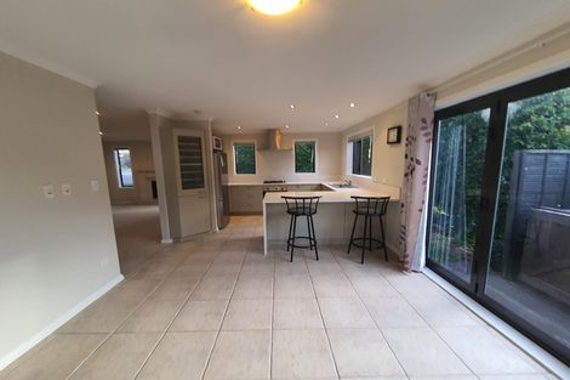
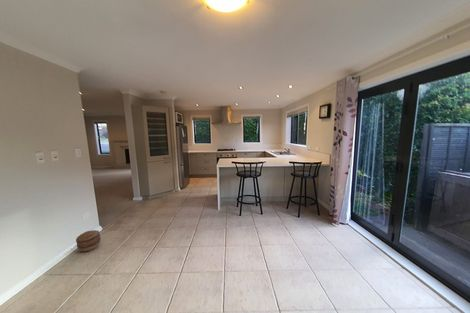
+ basket (88, 240)
